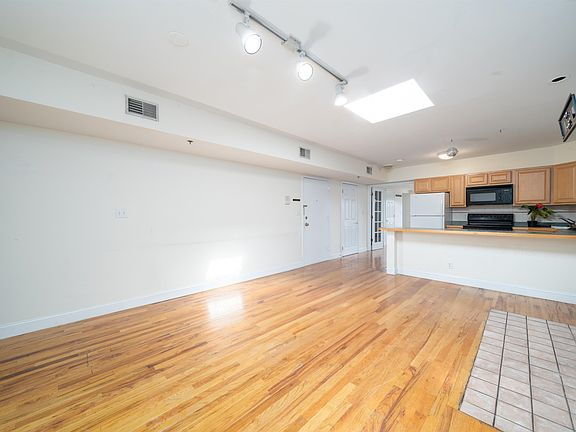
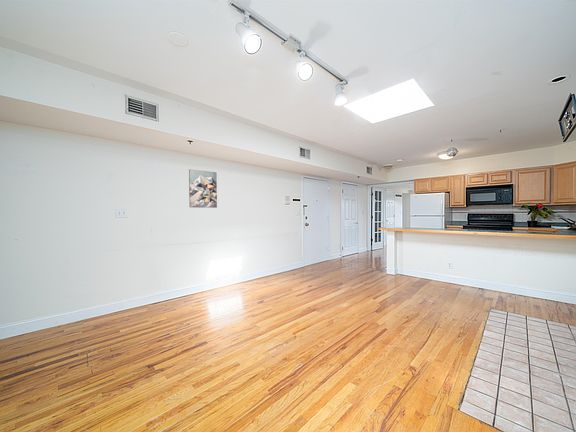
+ wall art (203, 189)
